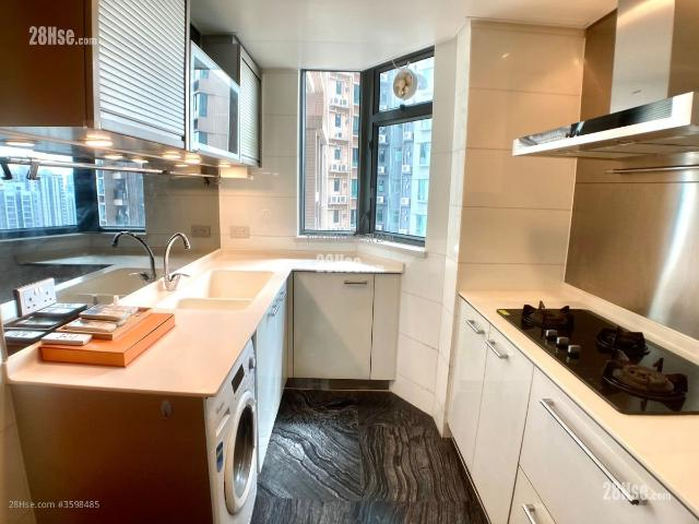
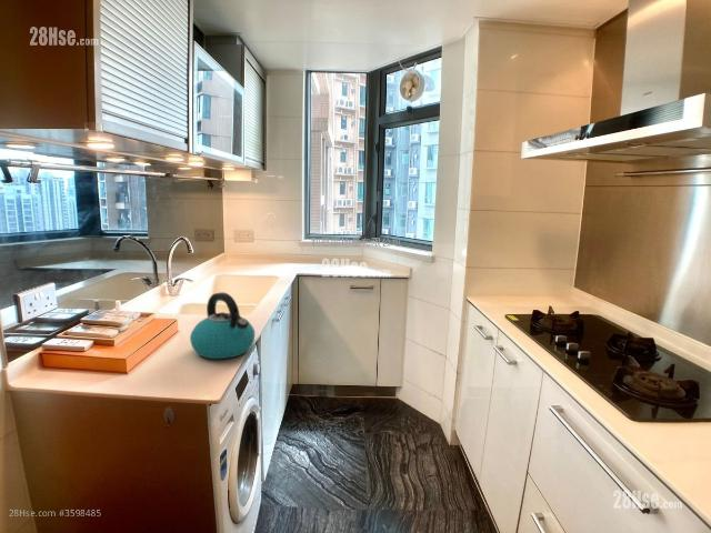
+ kettle (224, 322)
